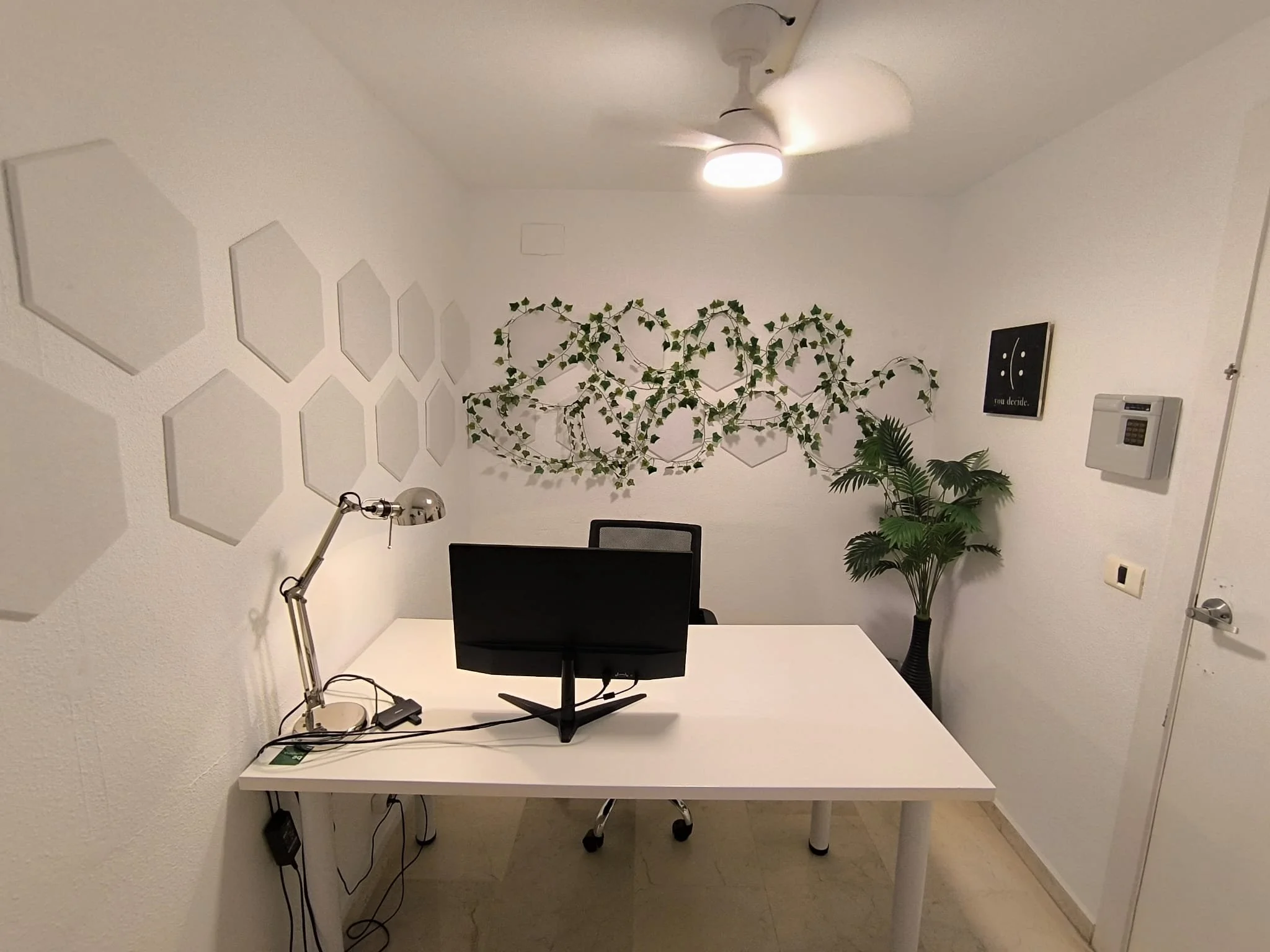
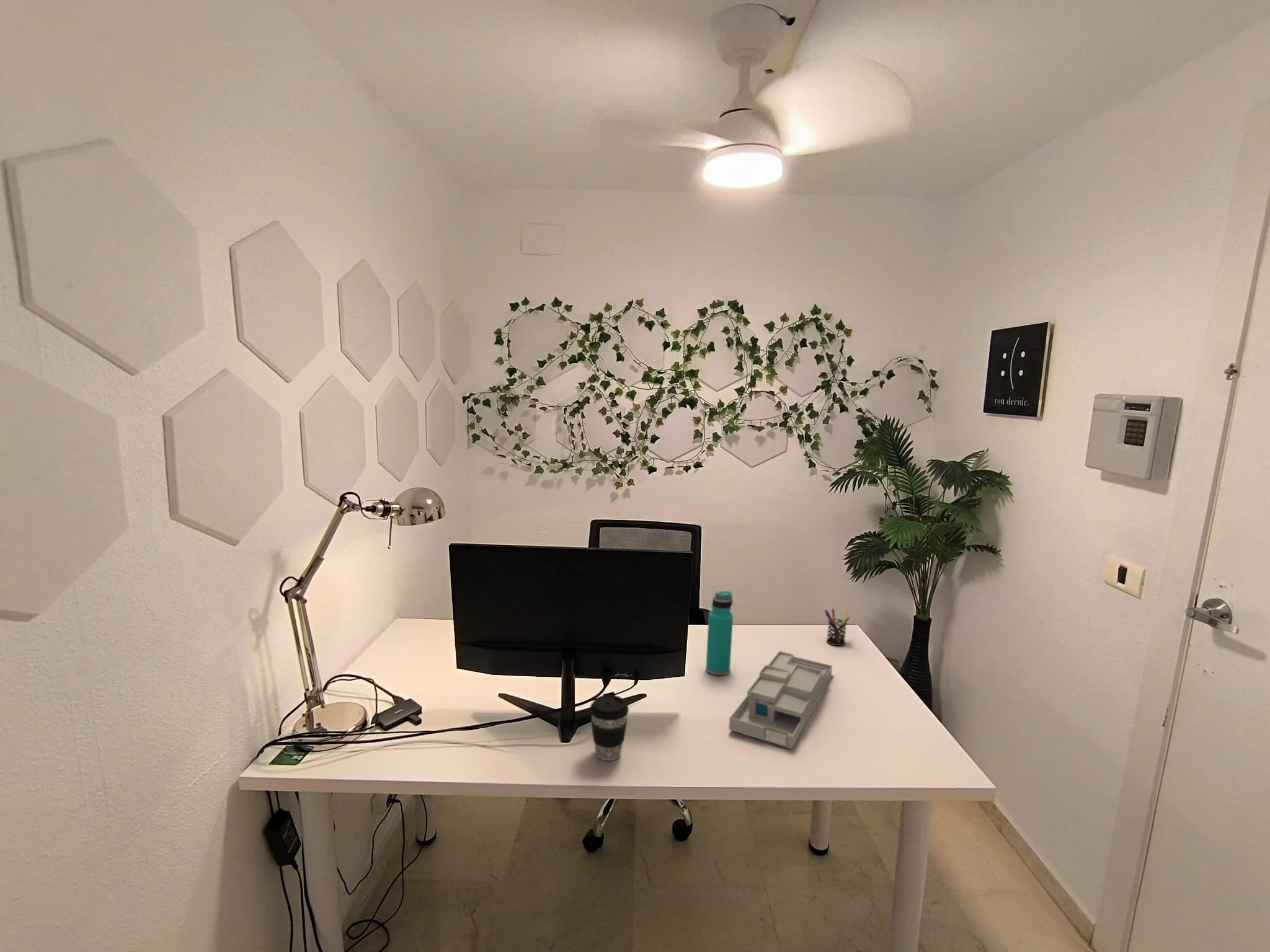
+ desk organizer (786, 686)
+ water bottle (719, 631)
+ coffee cup (608, 728)
+ pen holder (838, 625)
